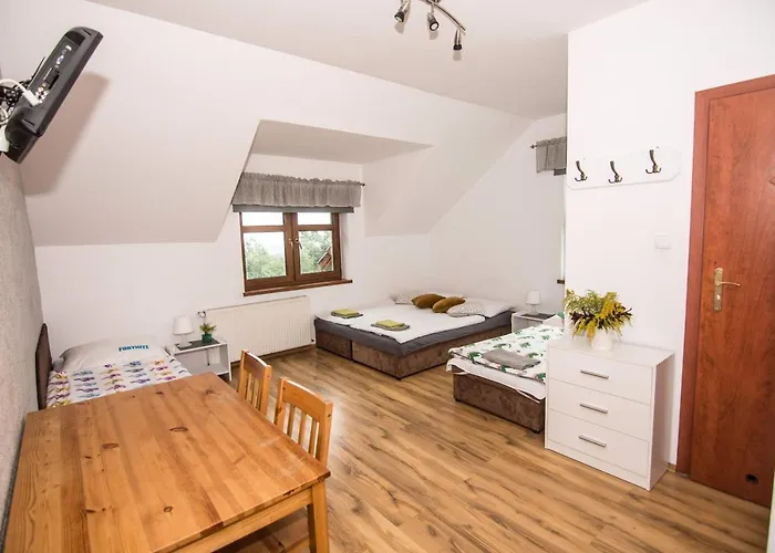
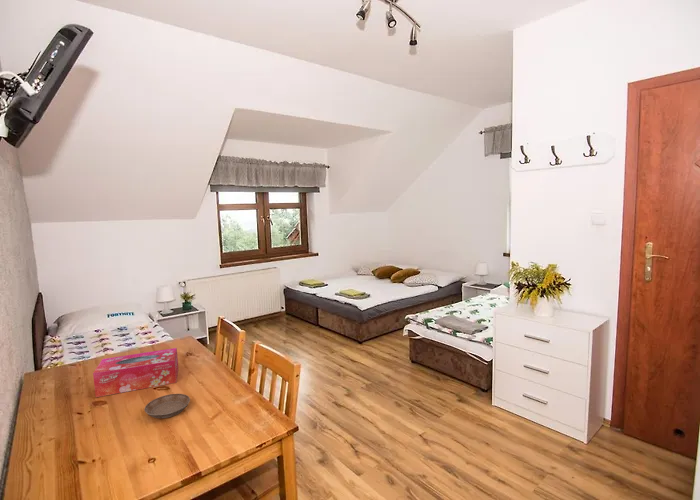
+ tissue box (139, 370)
+ saucer (168, 406)
